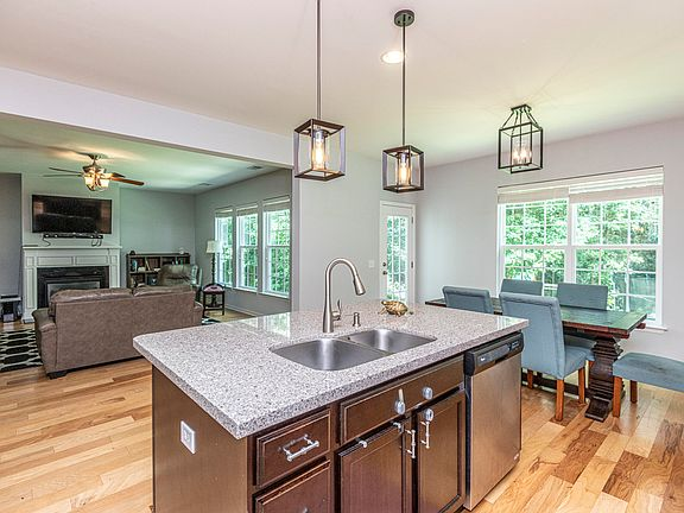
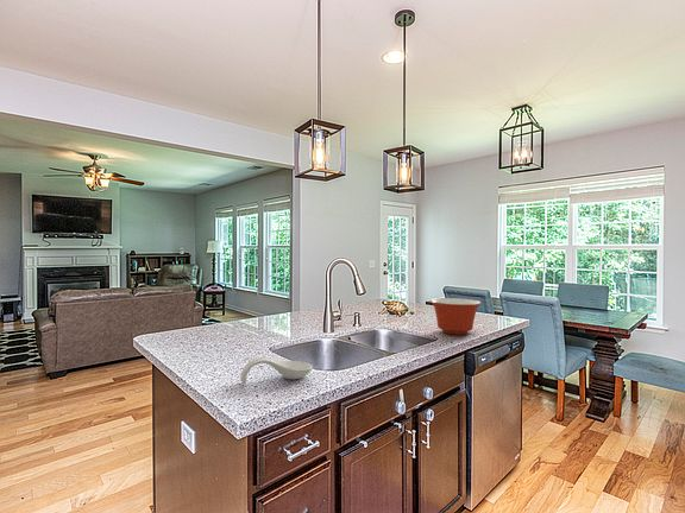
+ mixing bowl (454, 316)
+ spoon rest (277, 368)
